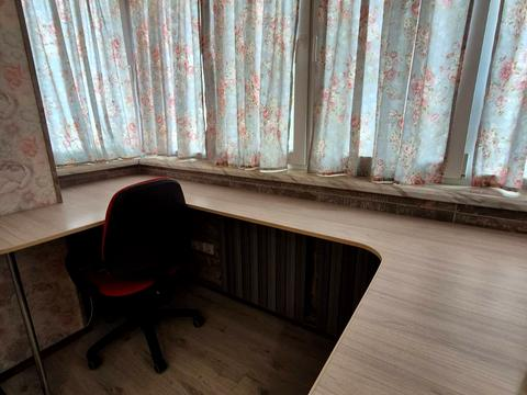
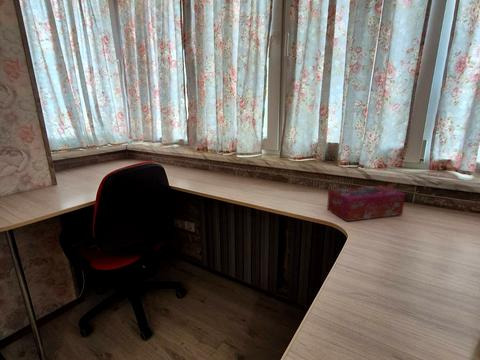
+ tissue box (364, 202)
